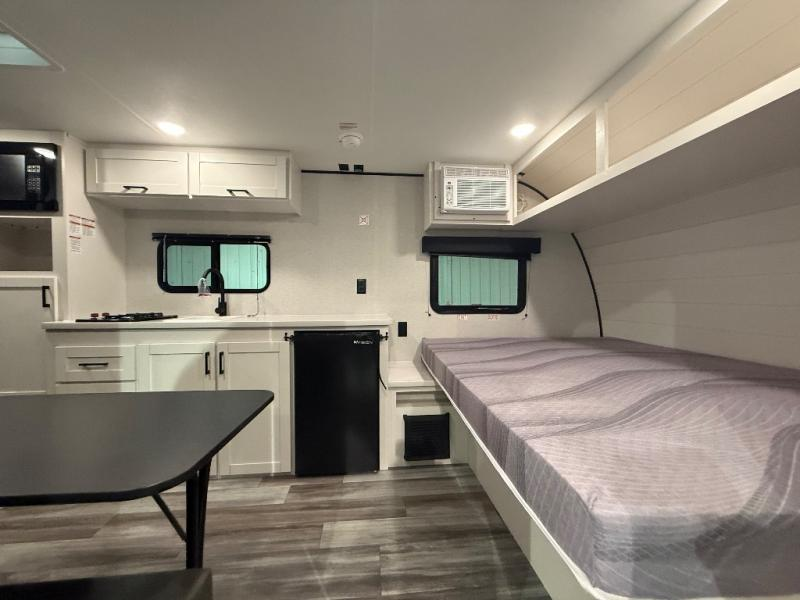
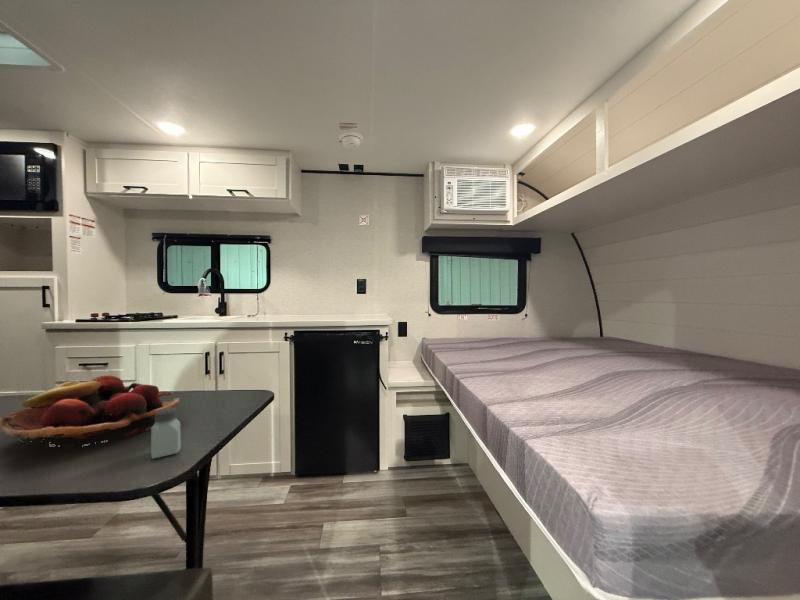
+ saltshaker (166, 431)
+ fruit basket (95, 405)
